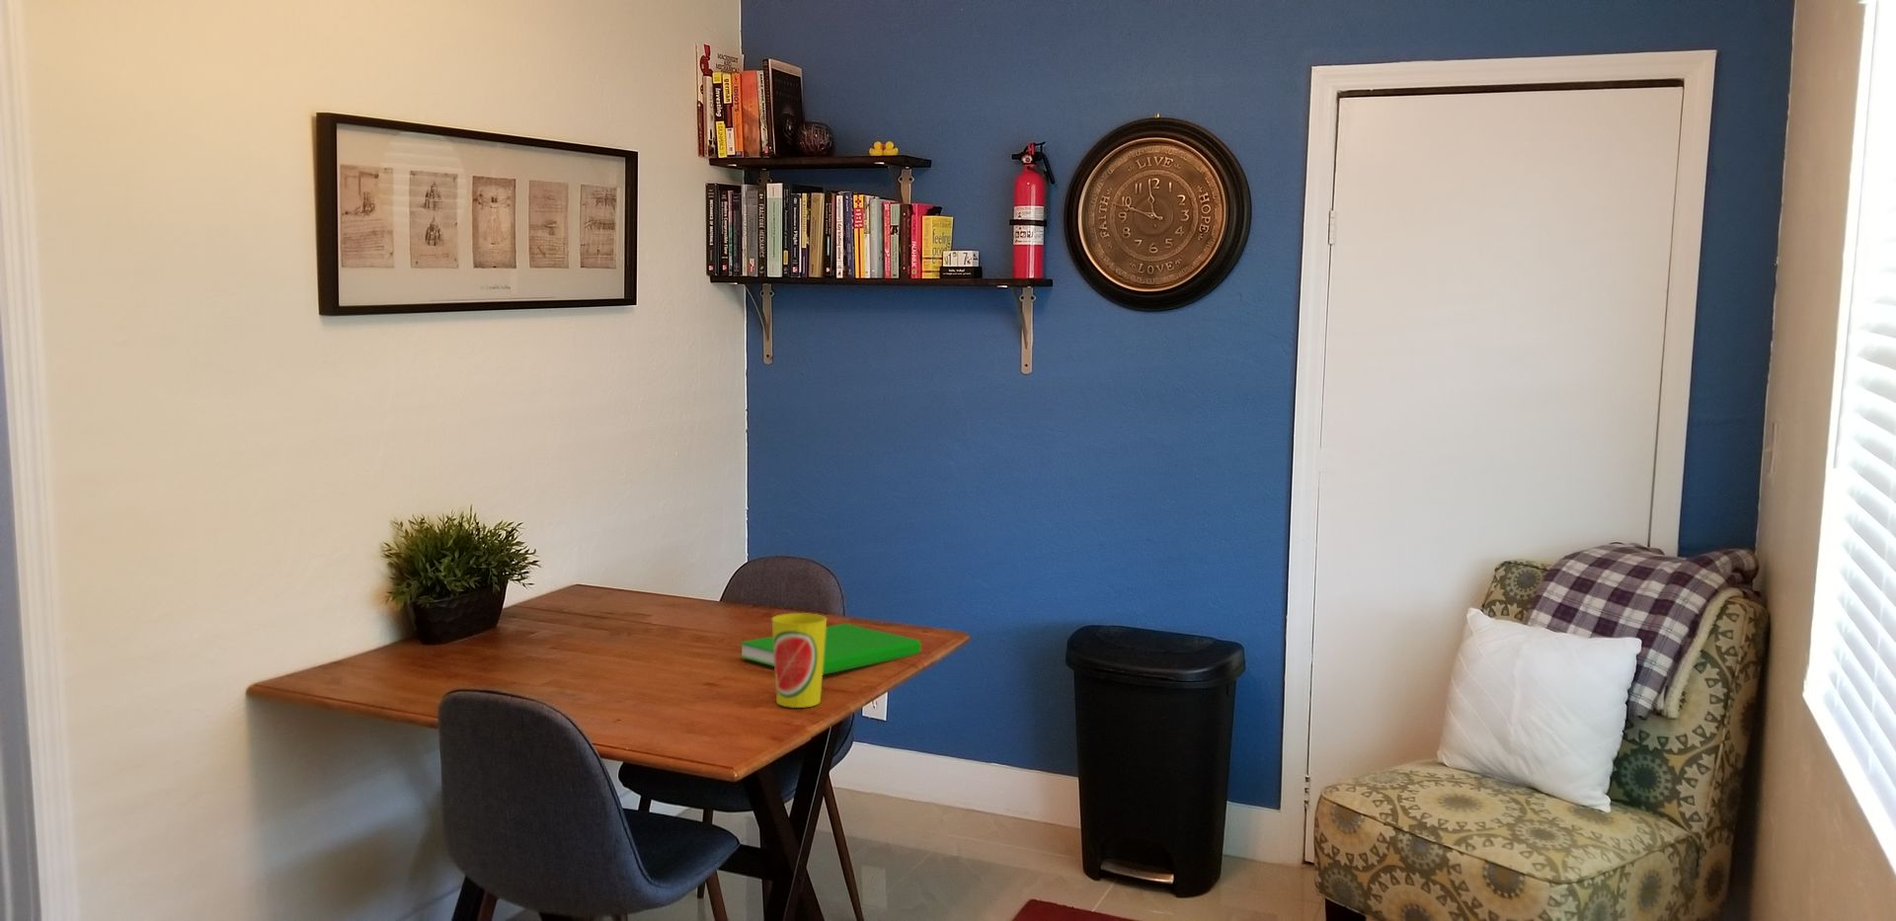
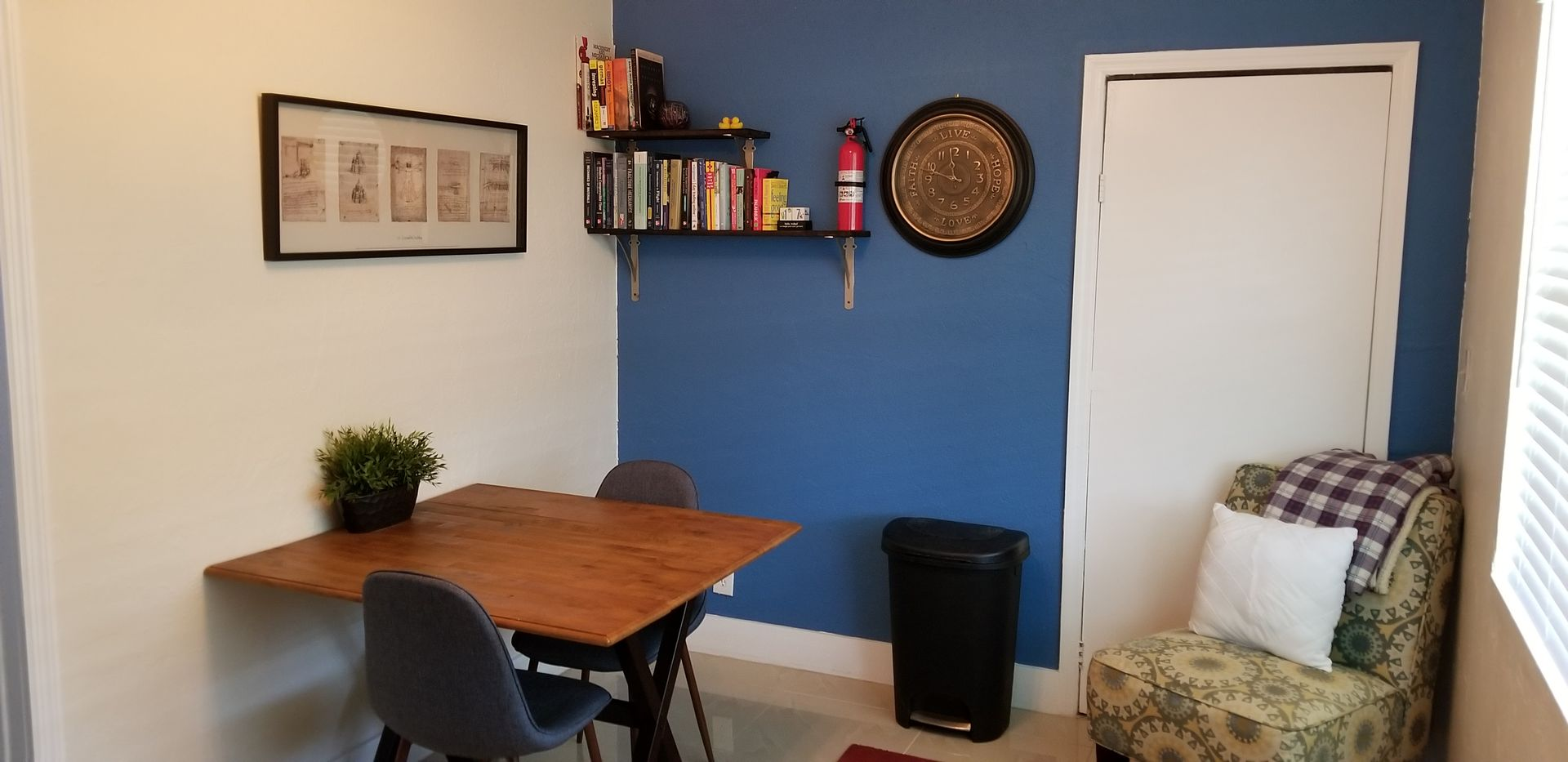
- cup (798, 660)
- book (831, 649)
